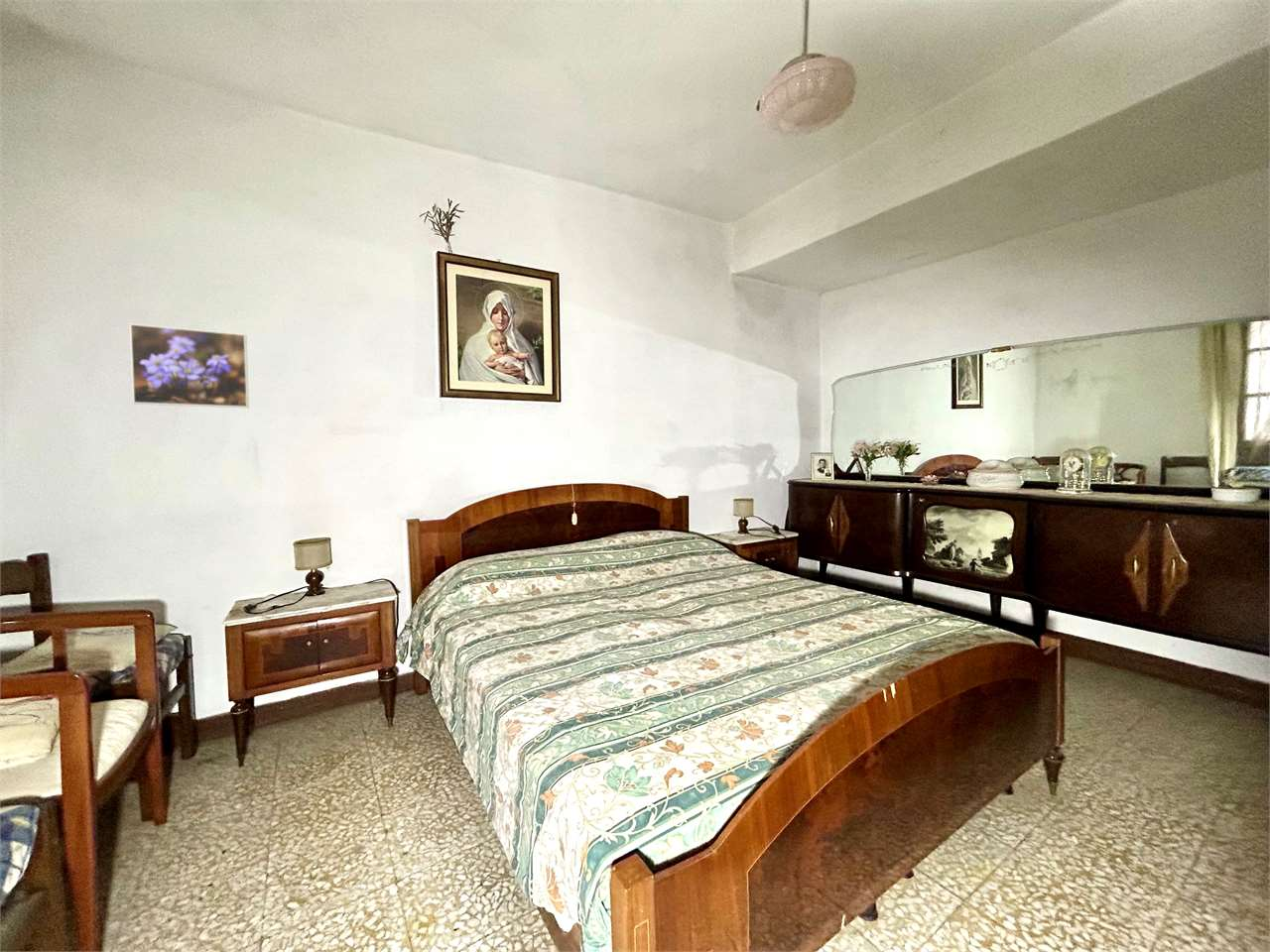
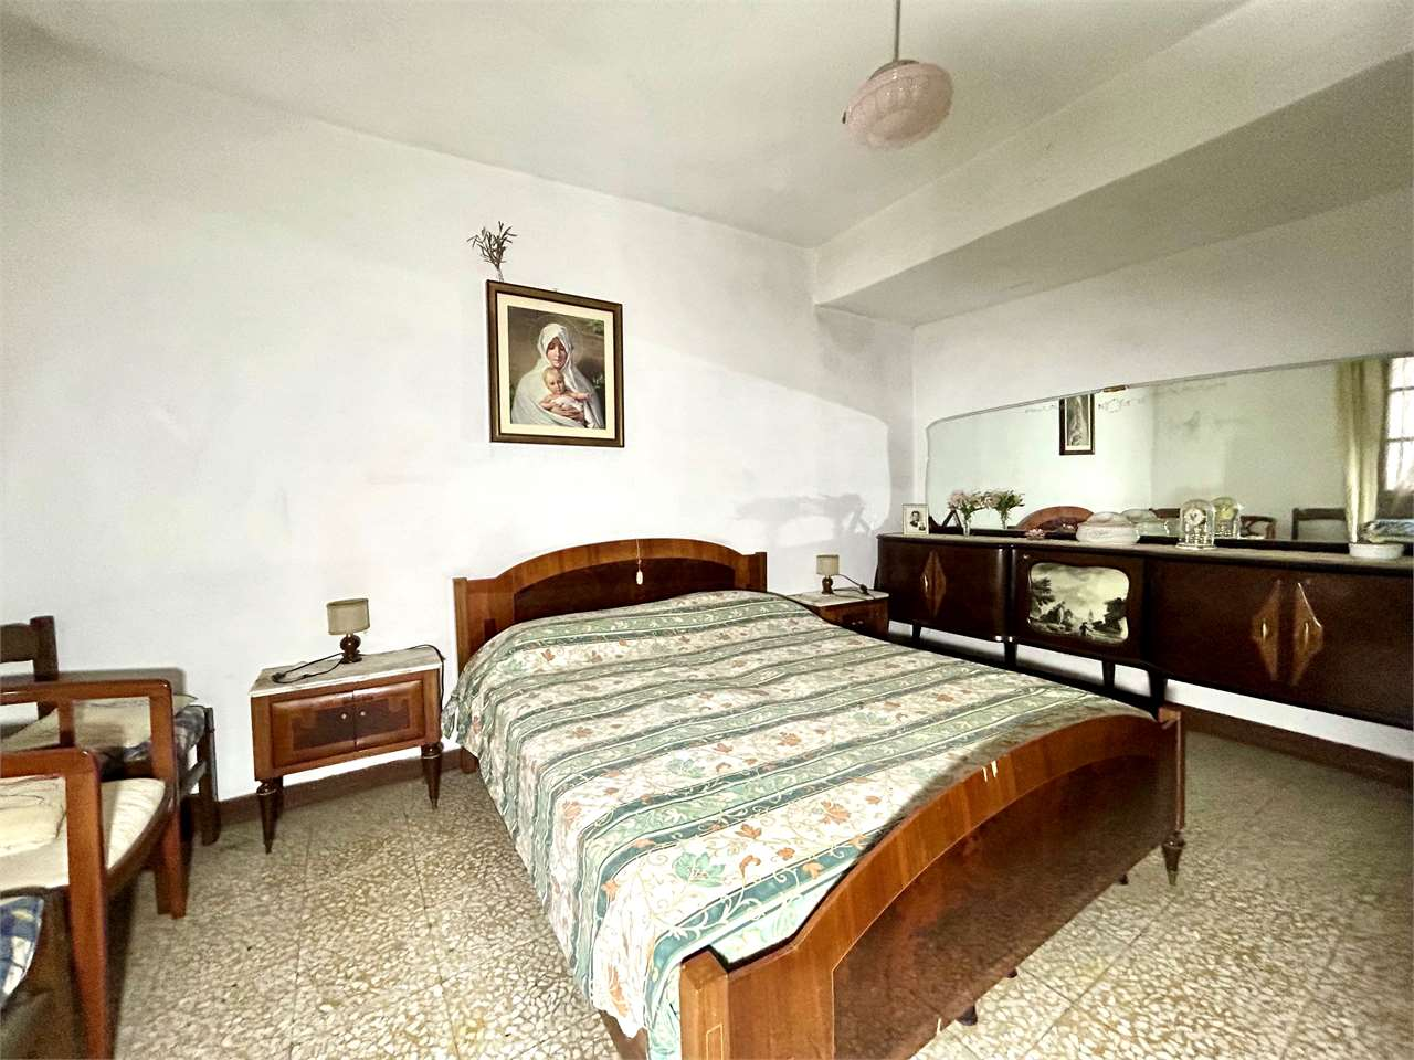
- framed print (191, 368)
